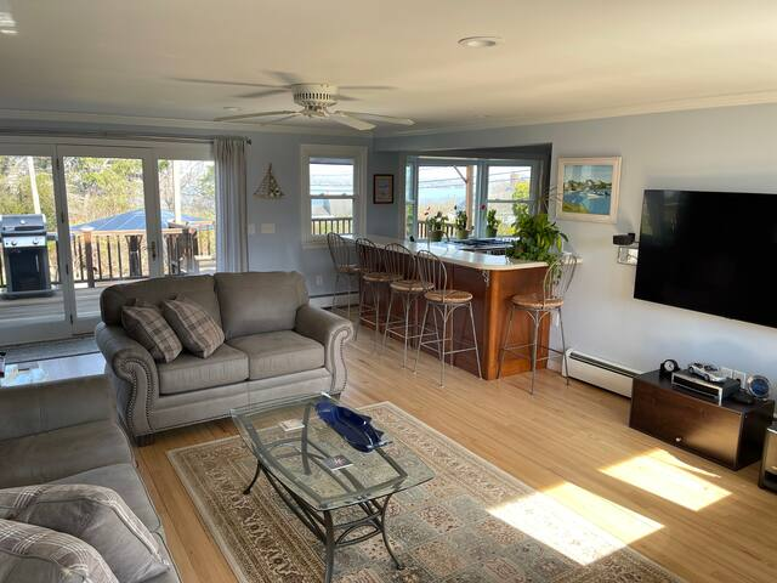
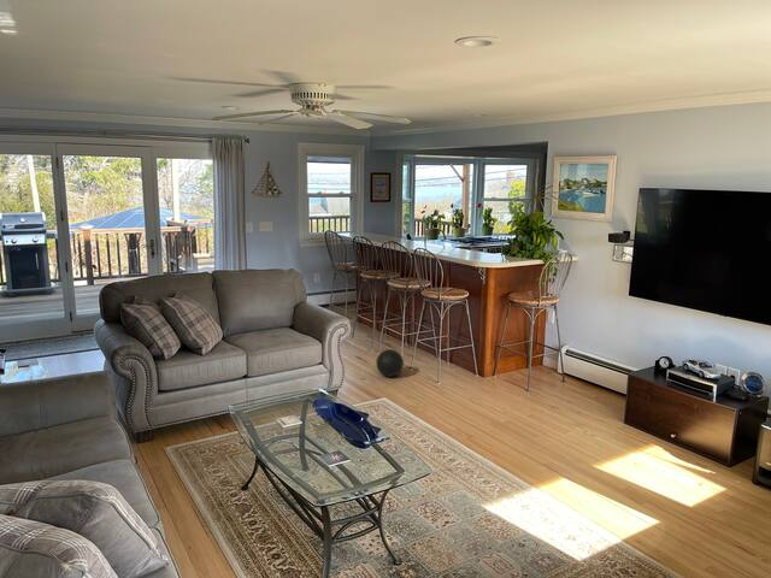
+ ball (389, 362)
